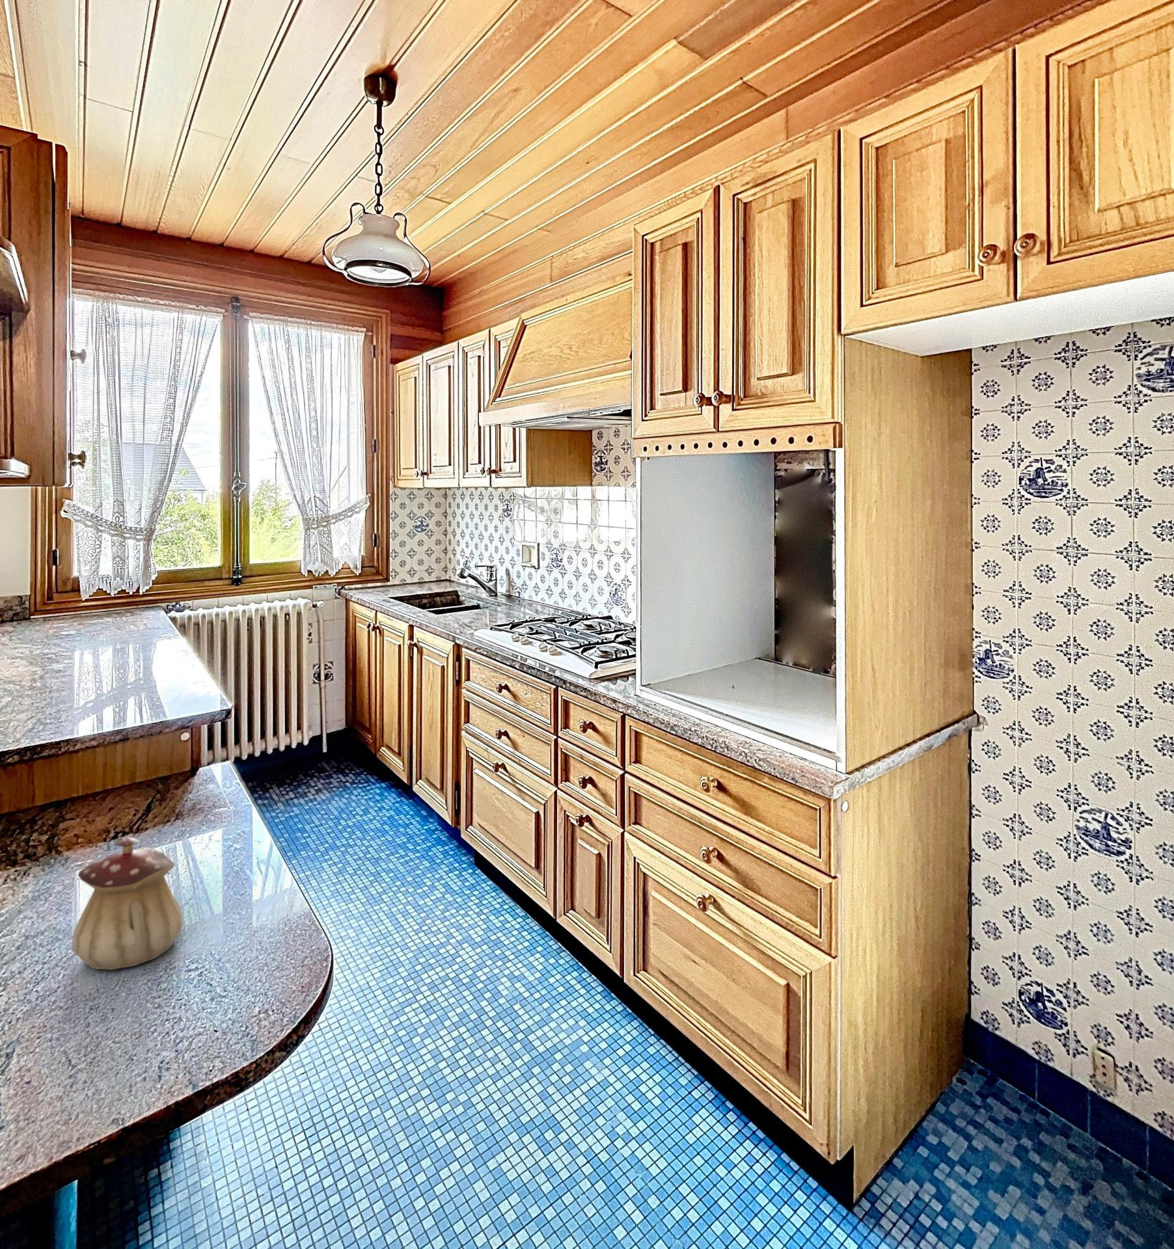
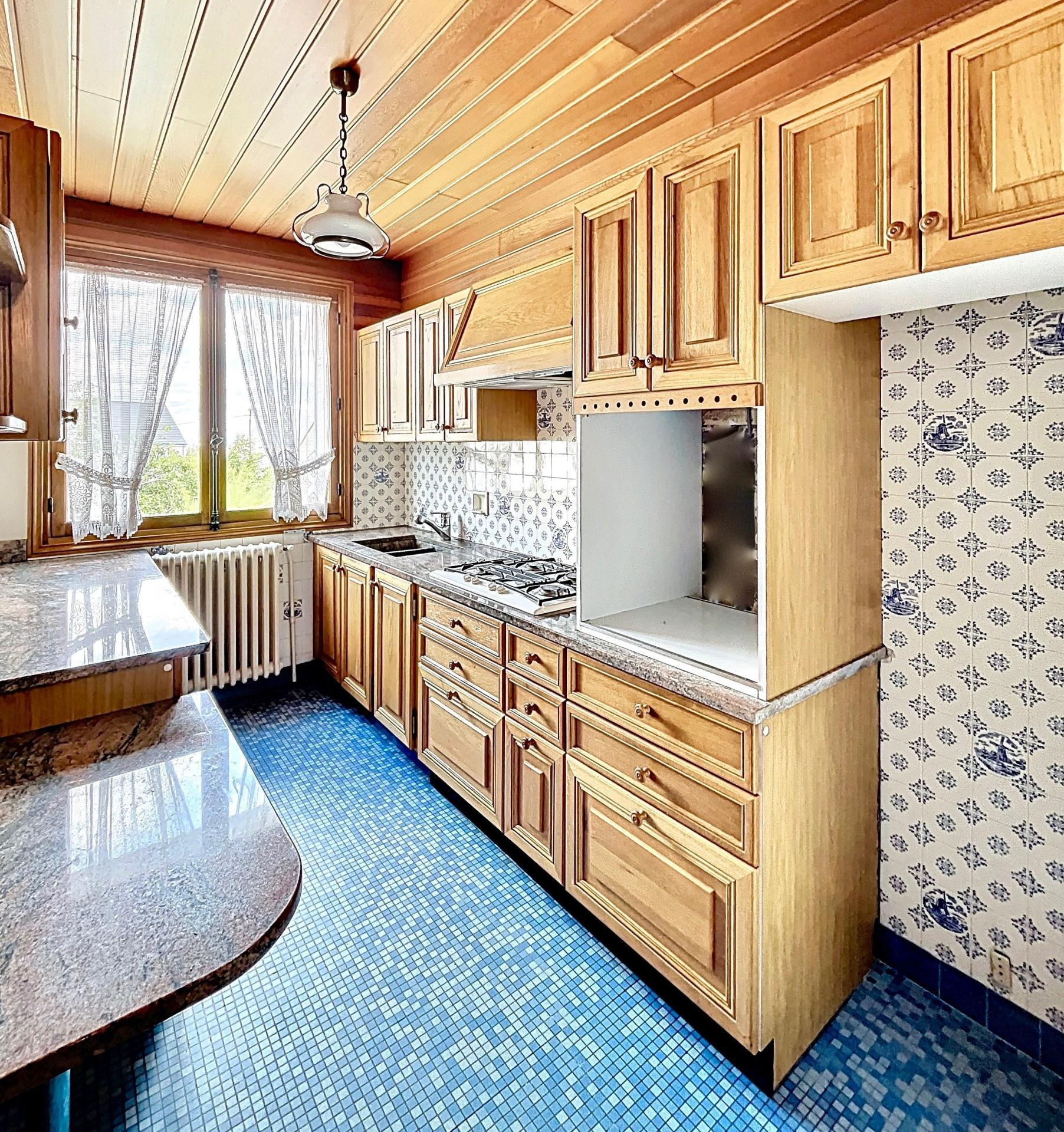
- teapot (129, 896)
